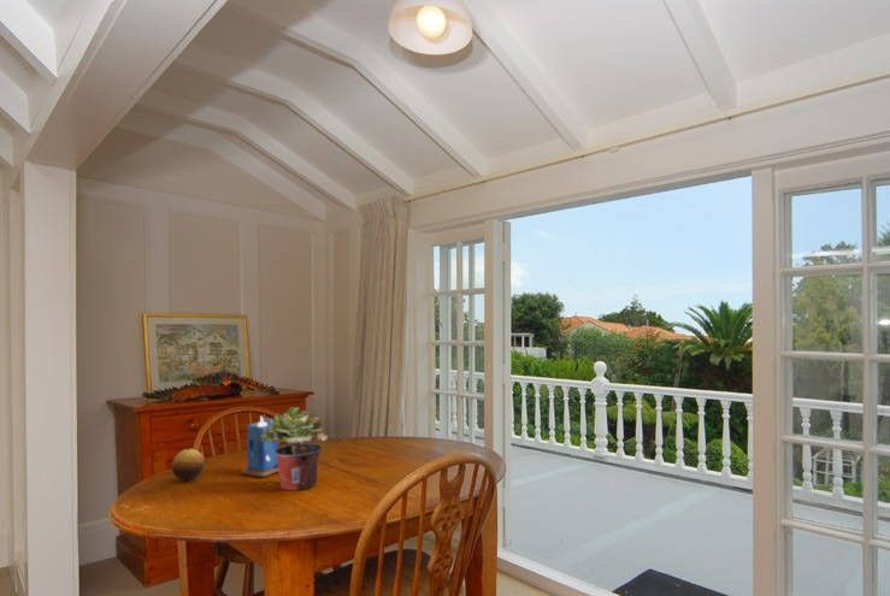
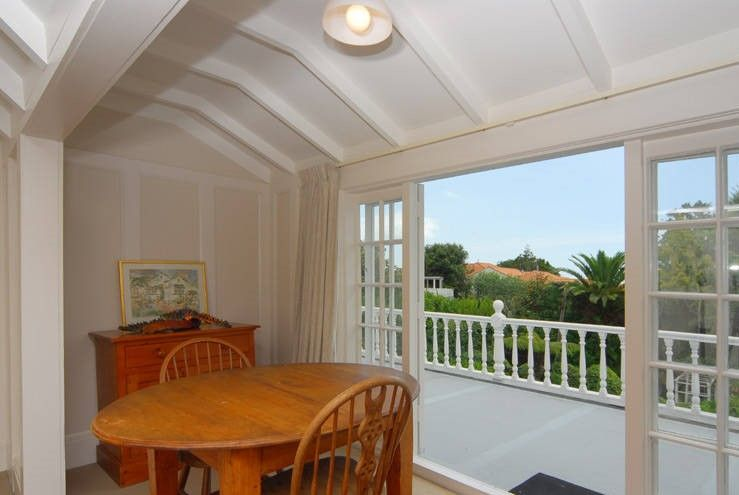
- candle (264, 442)
- potted plant (294, 447)
- fruit (188, 464)
